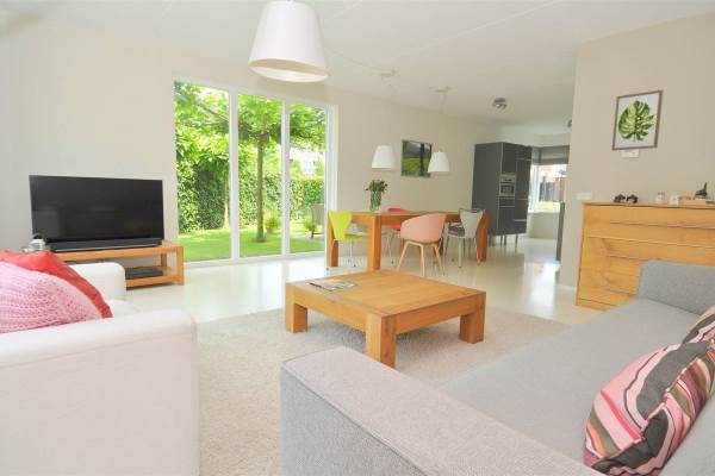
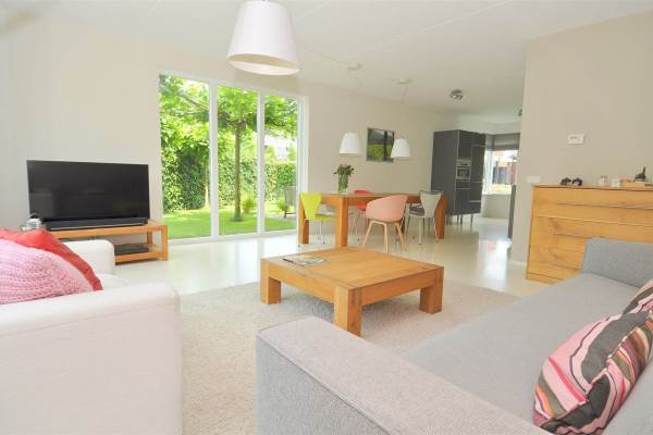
- wall art (636, 121)
